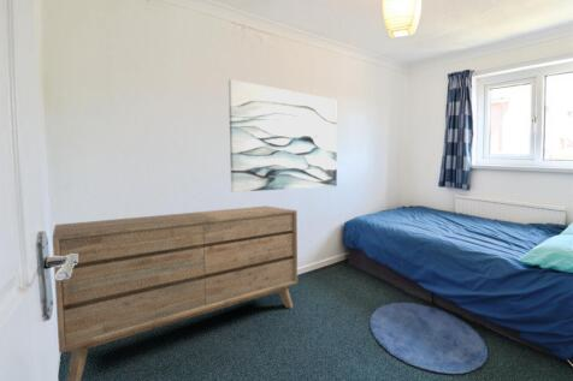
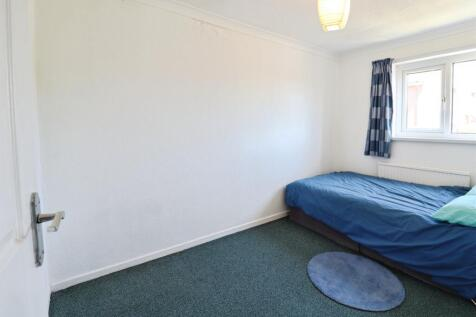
- wall art (289, 139)
- dresser (193, 272)
